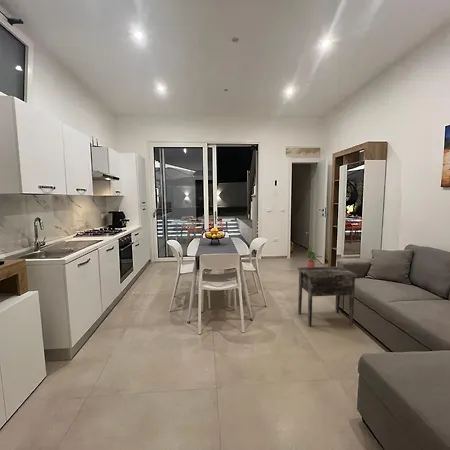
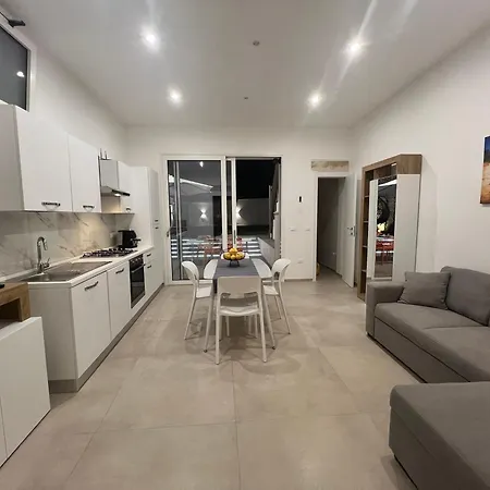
- side table (325, 294)
- potted plant (314, 257)
